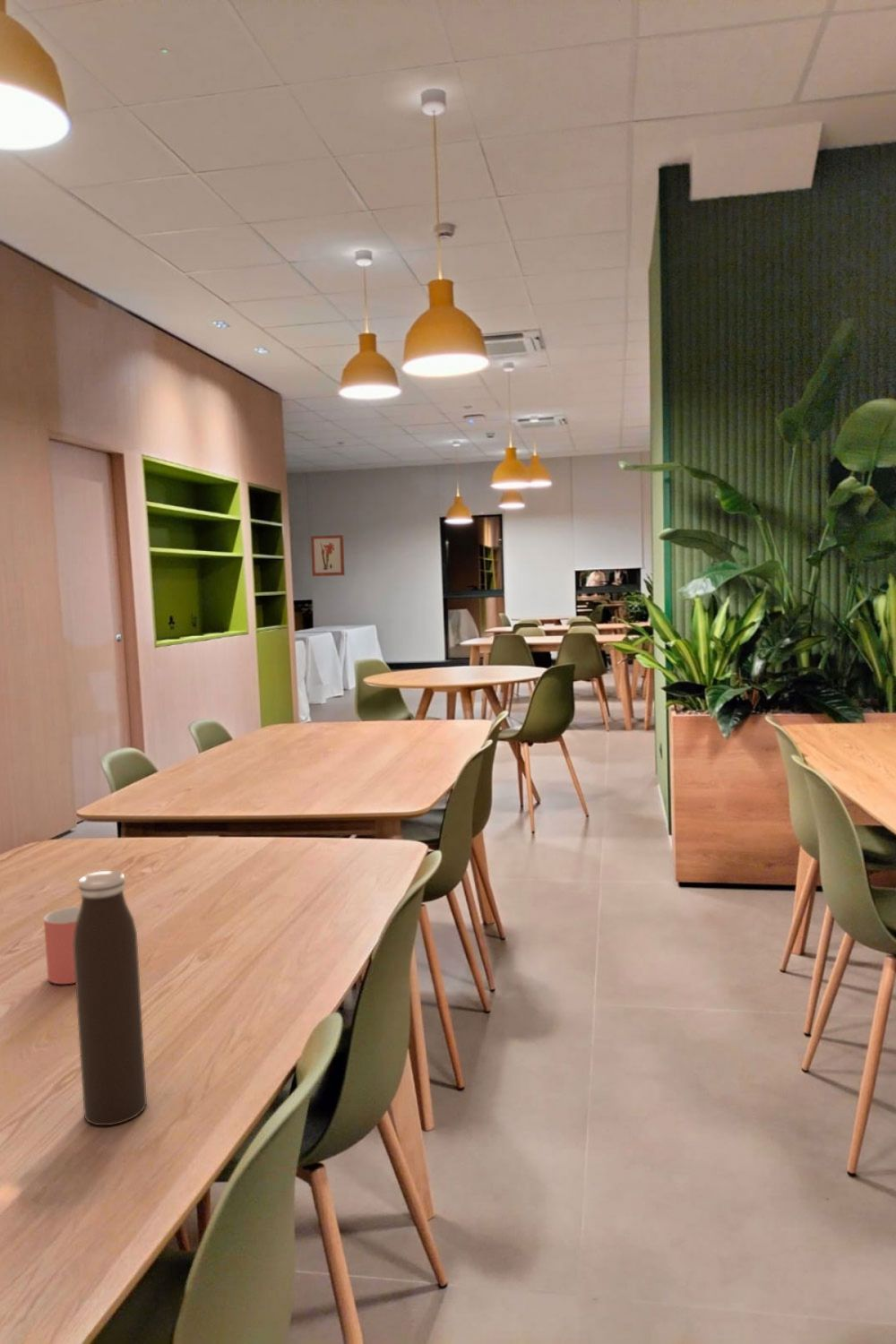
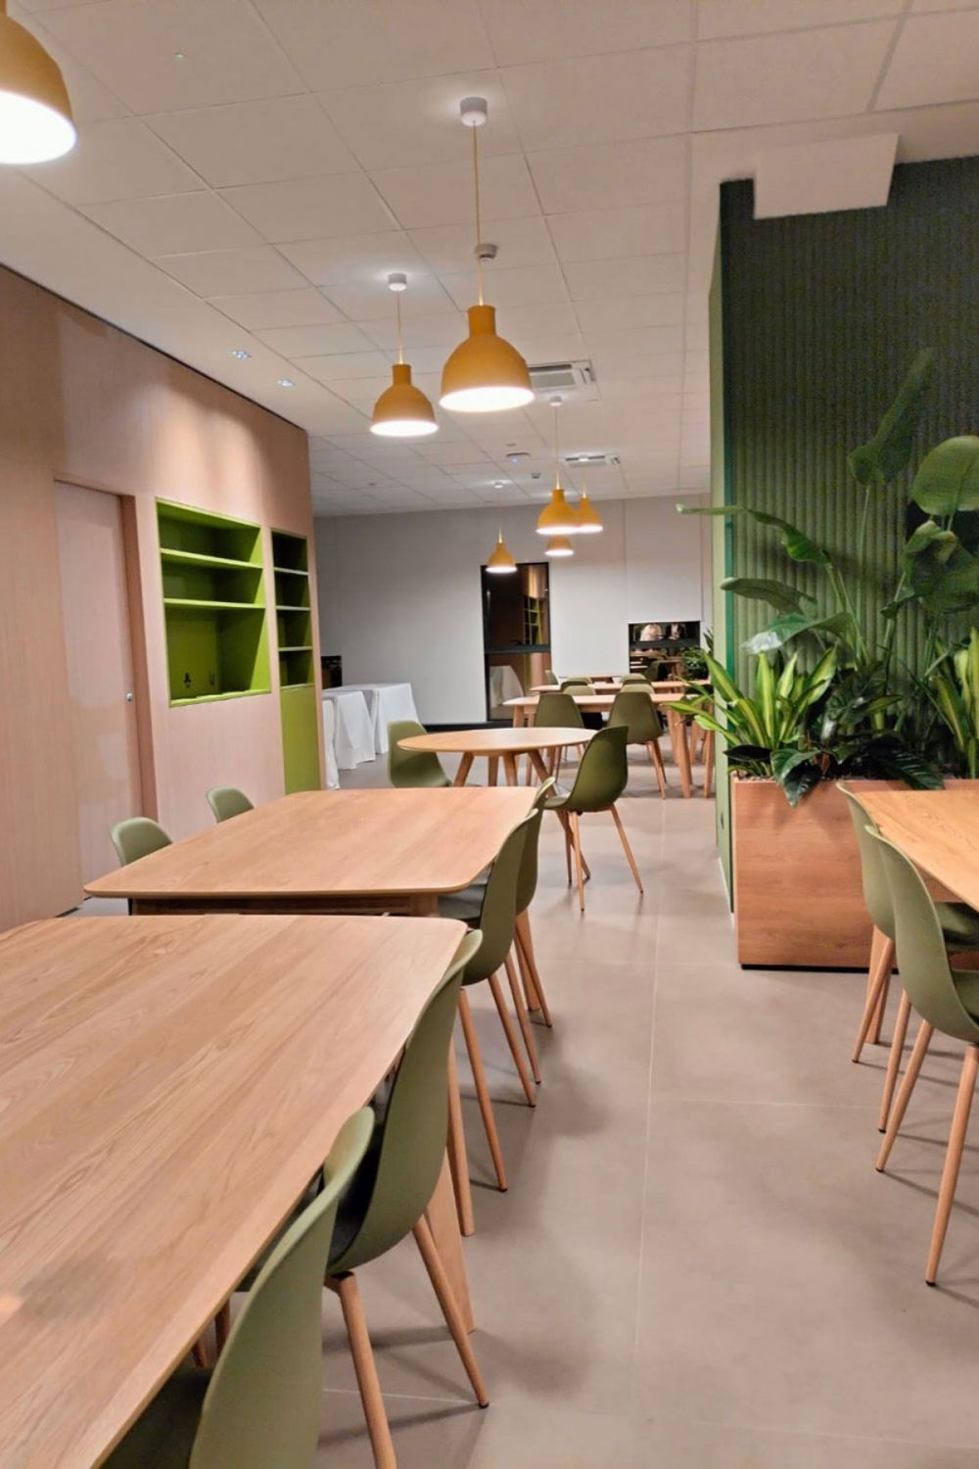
- wall art (327, 556)
- water bottle (108, 994)
- cup (73, 942)
